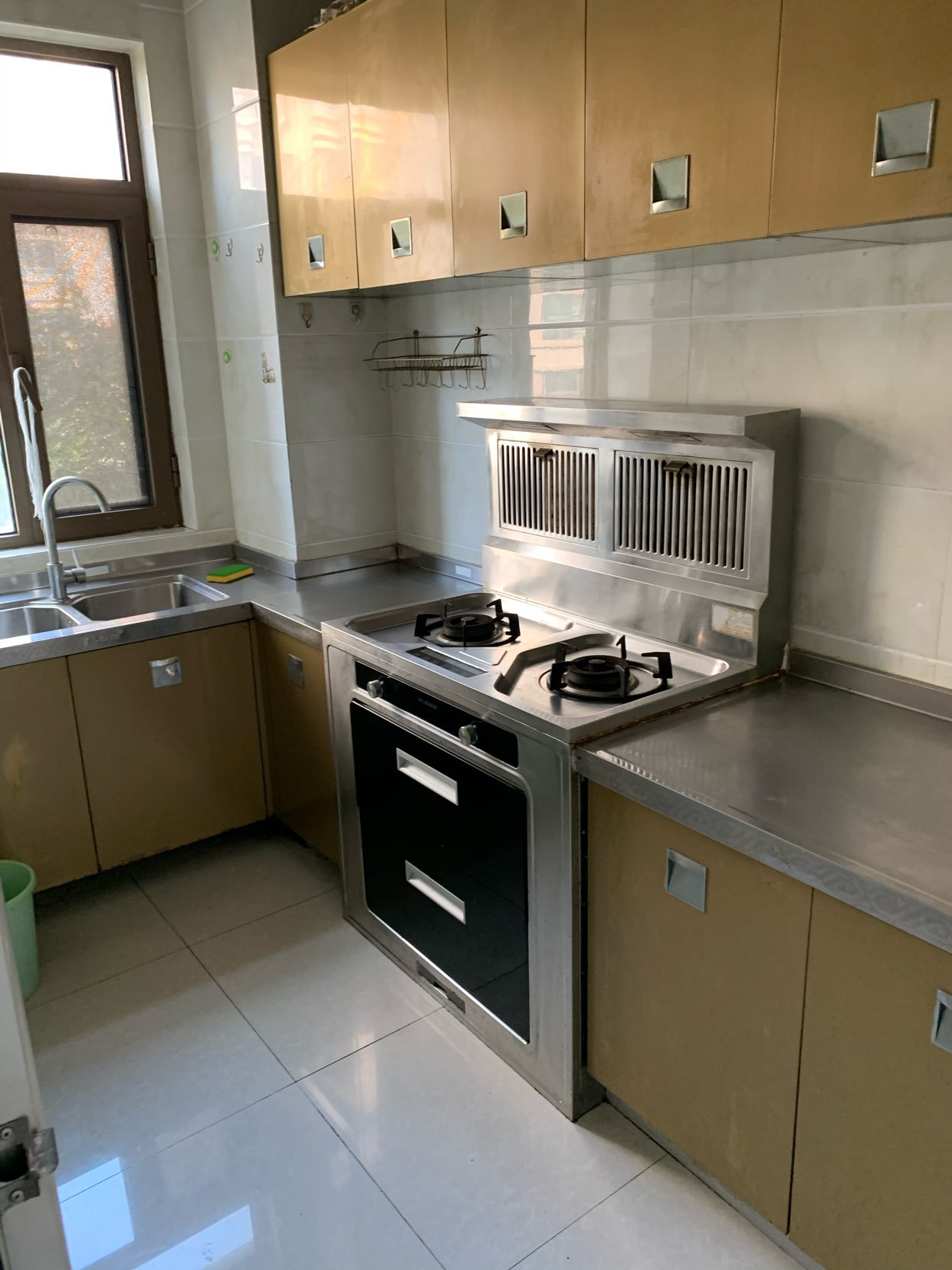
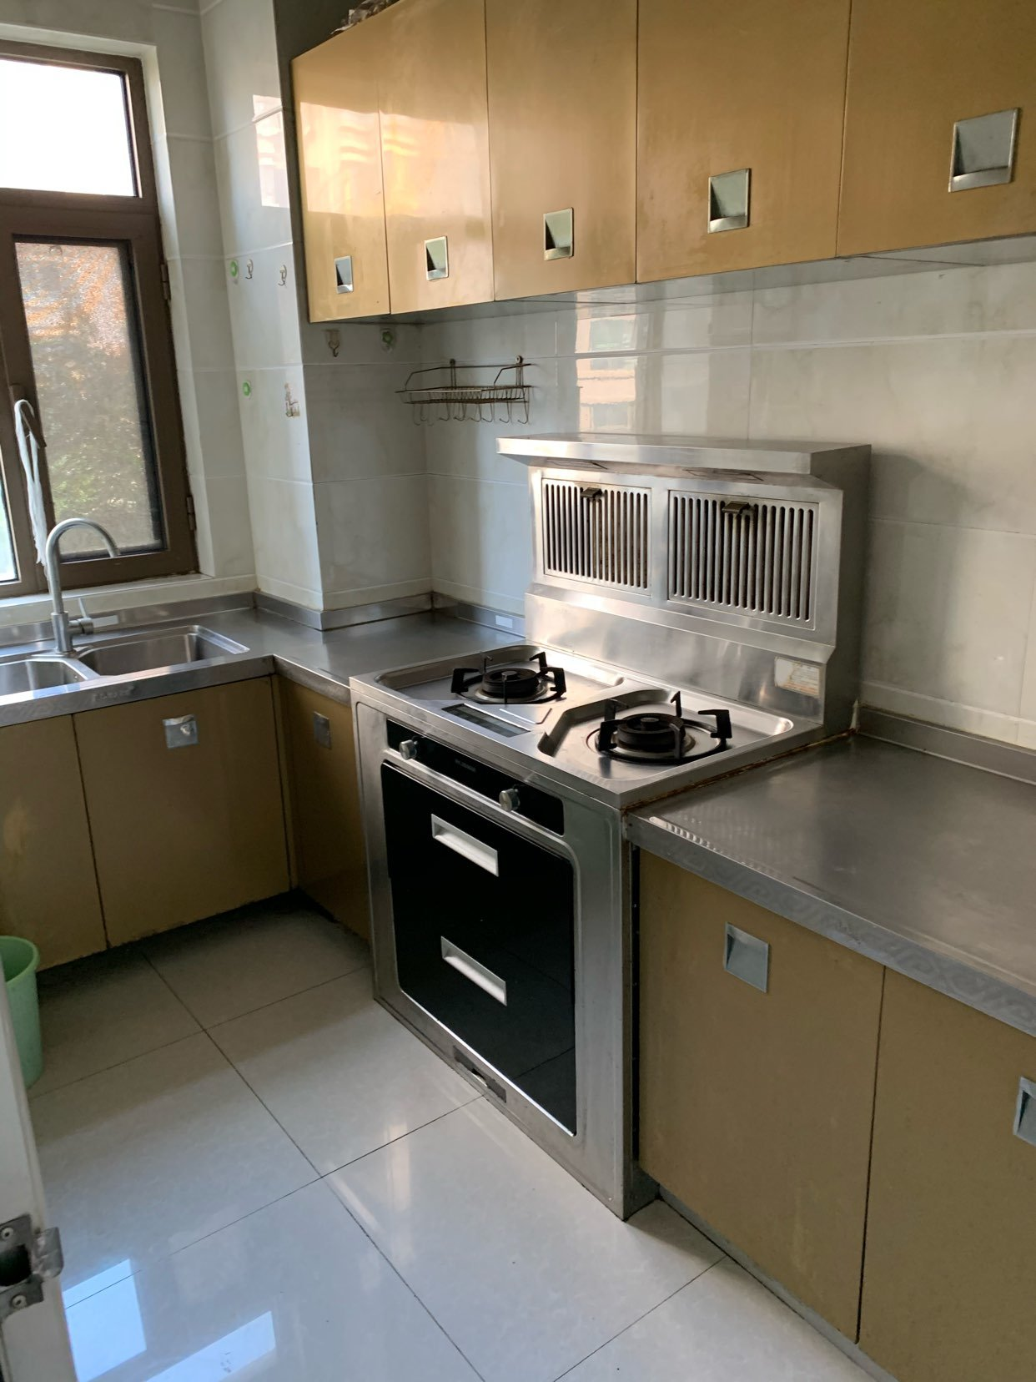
- dish sponge (229, 573)
